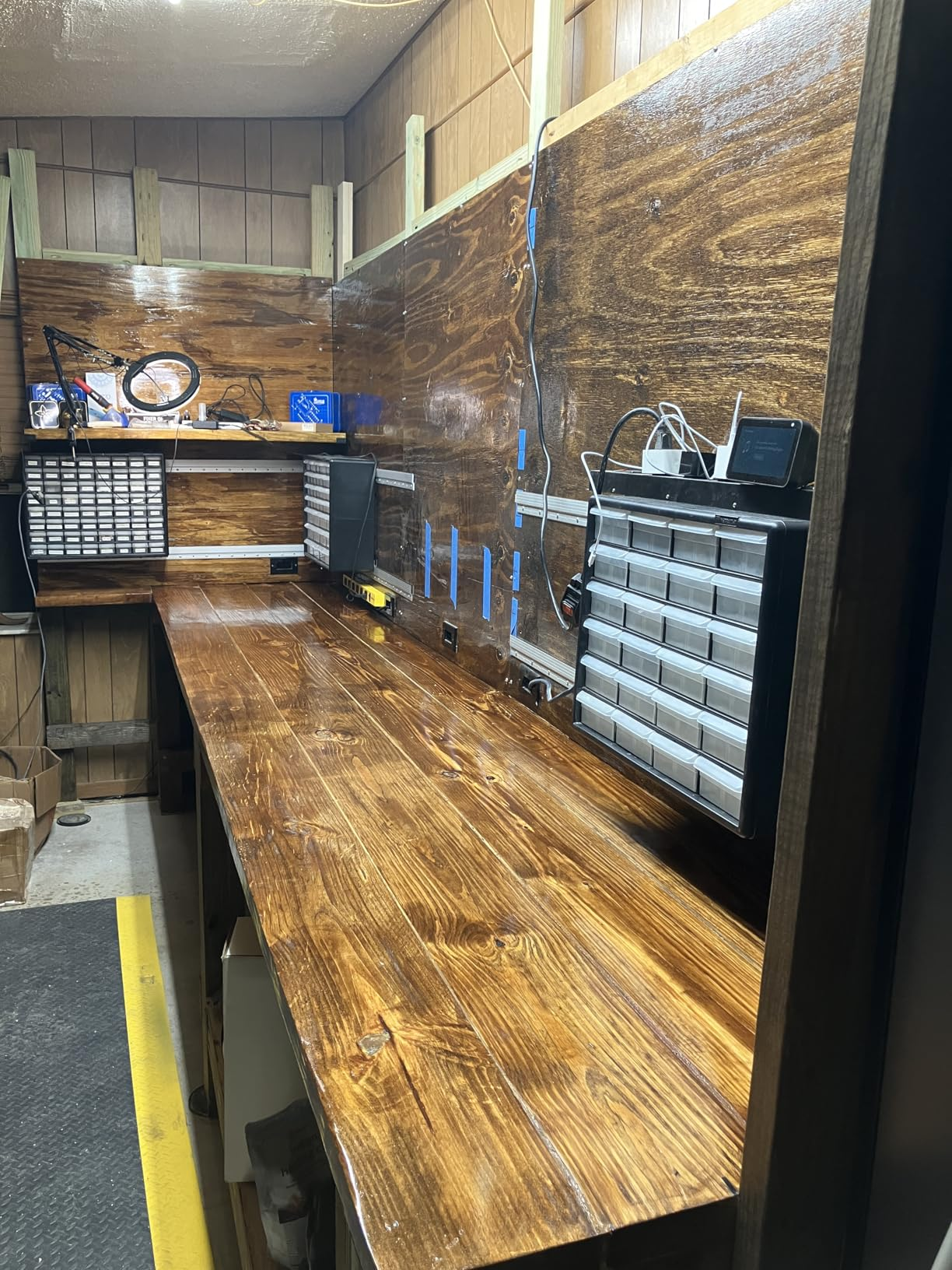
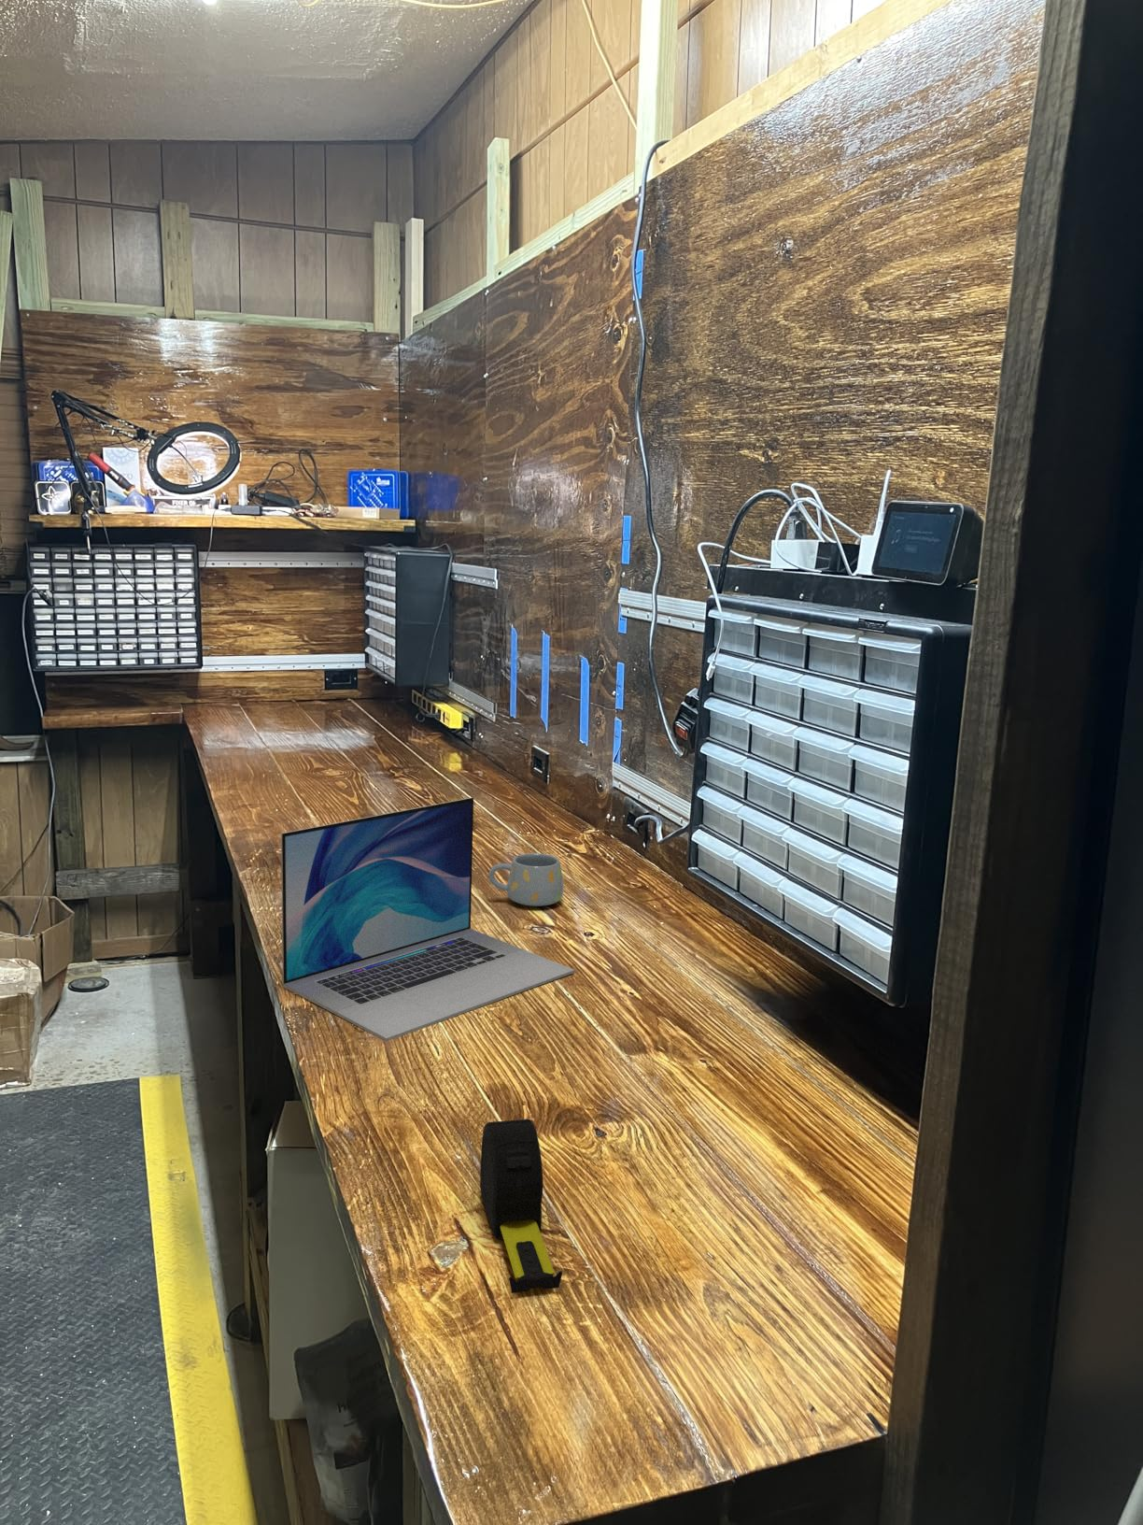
+ tape measure (520, 1192)
+ laptop (433, 905)
+ mug (526, 880)
